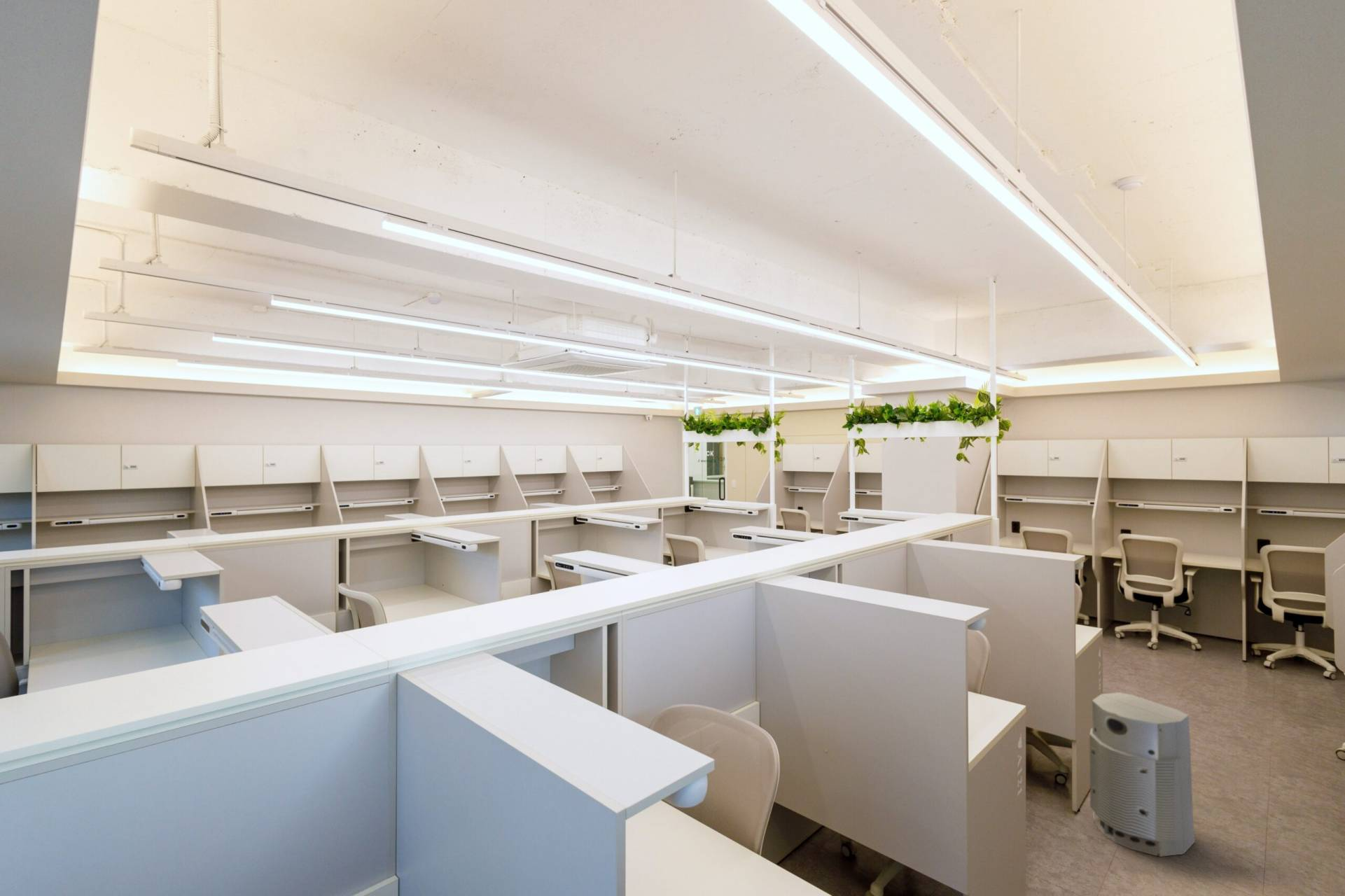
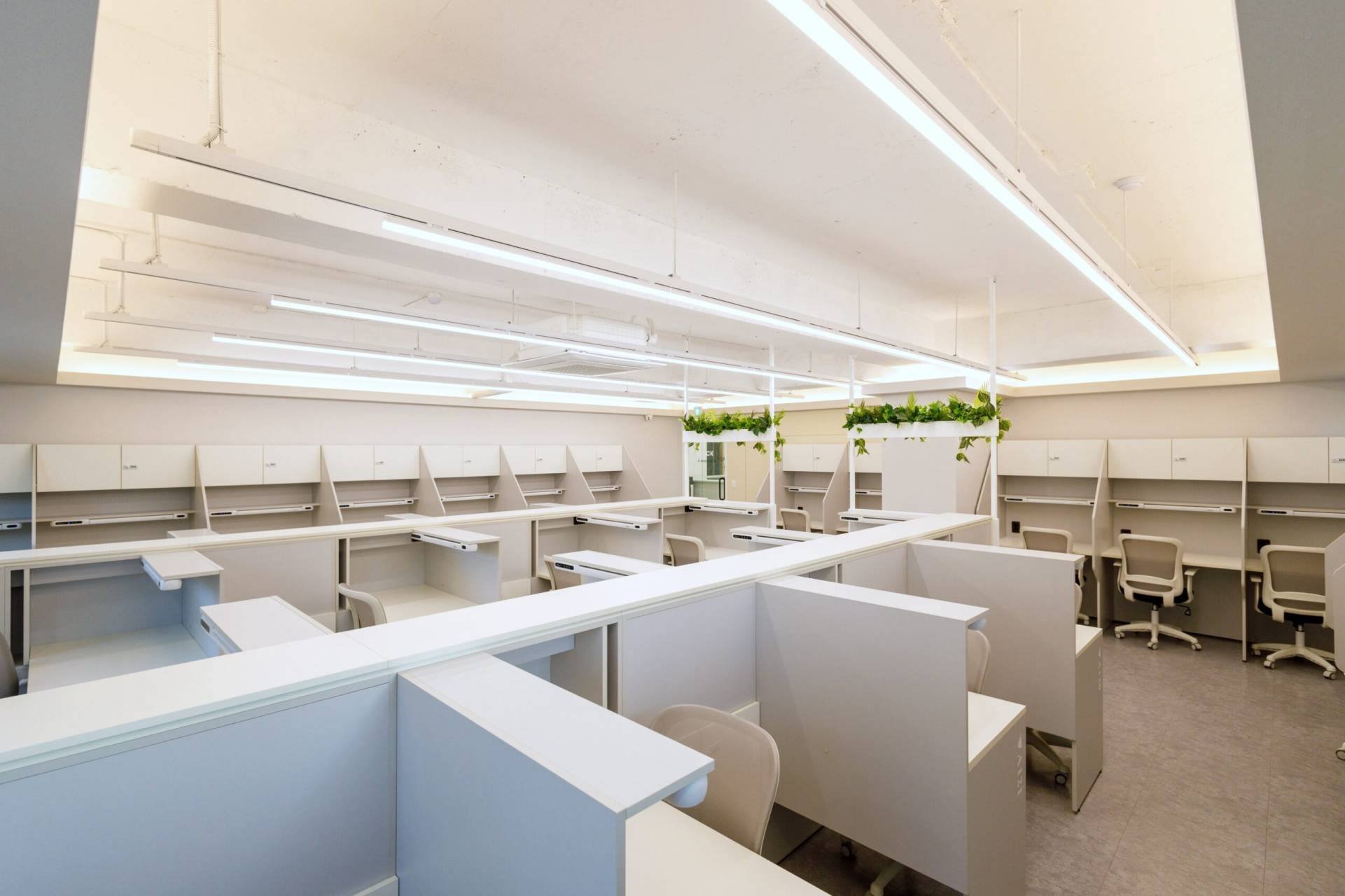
- air purifier (1137, 770)
